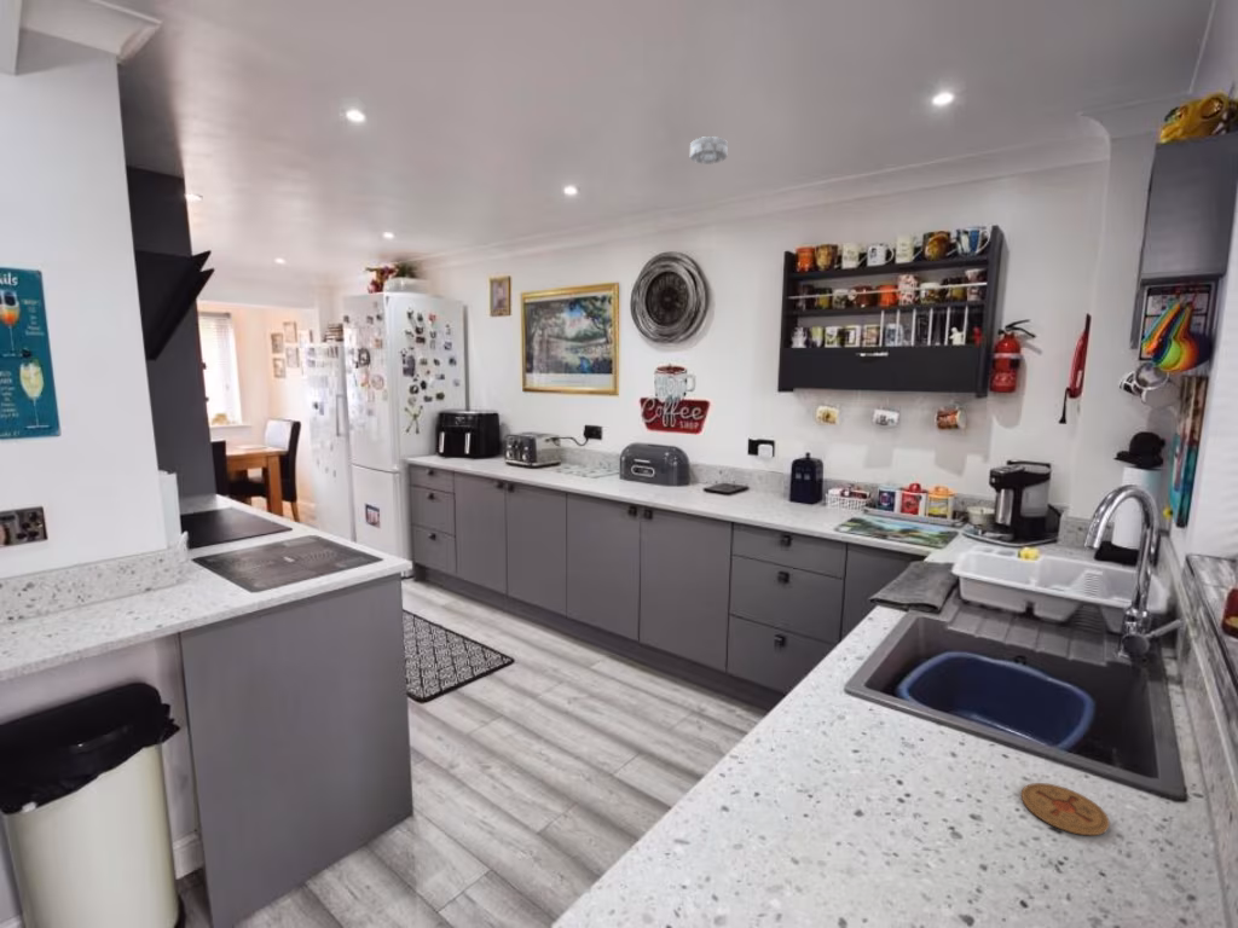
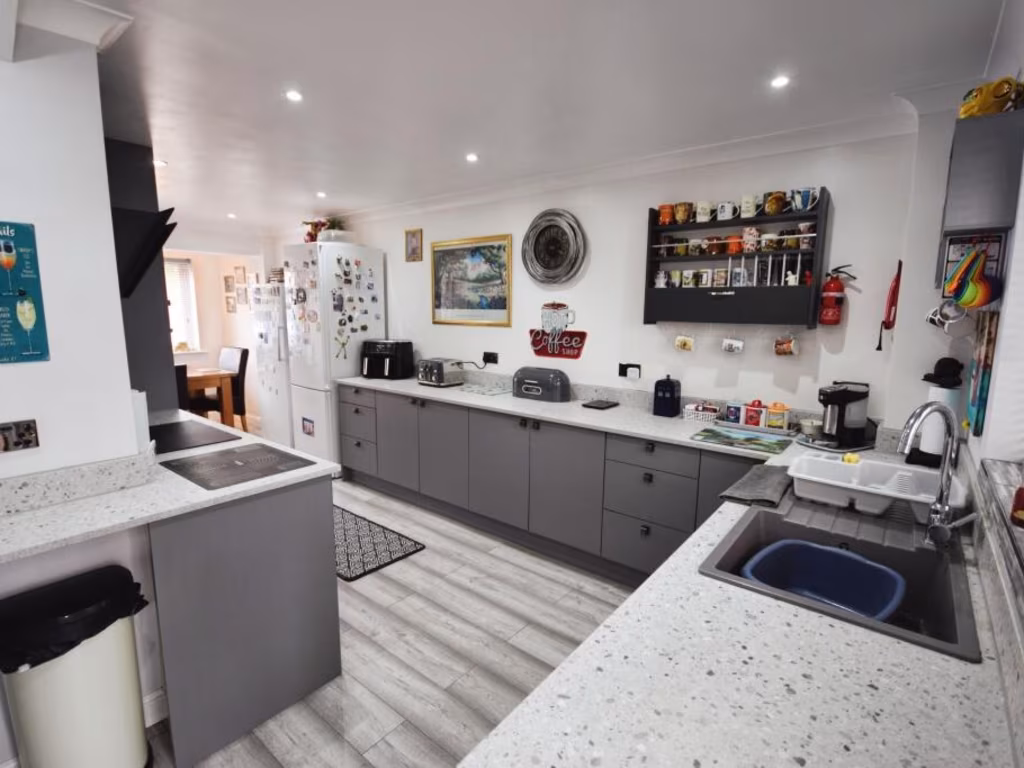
- smoke detector (708, 149)
- coaster (1063, 807)
